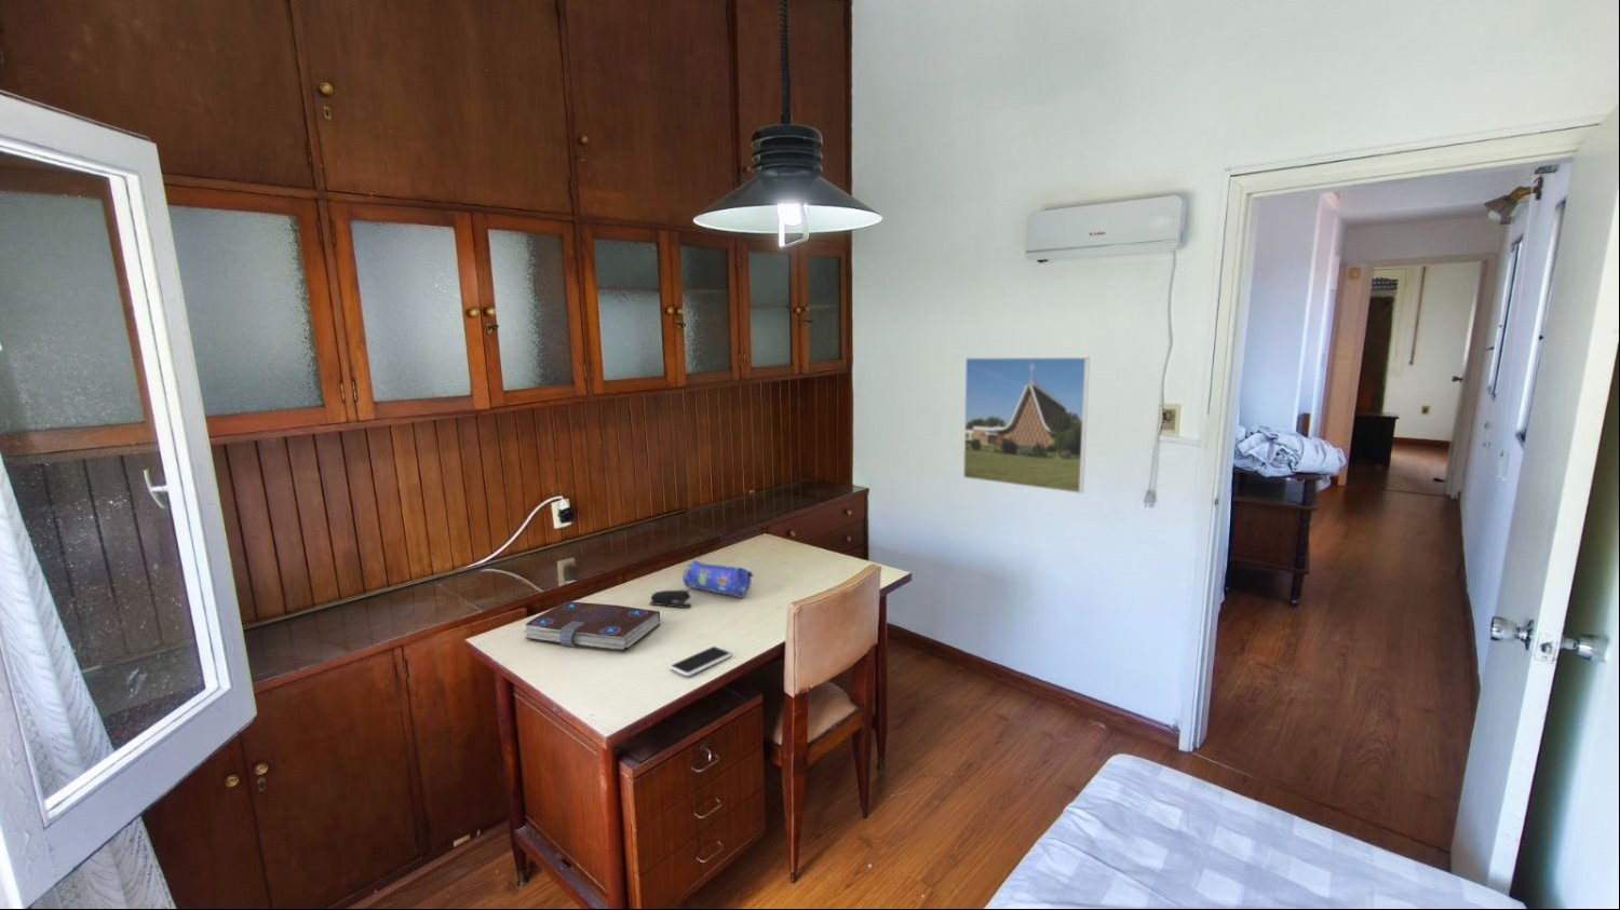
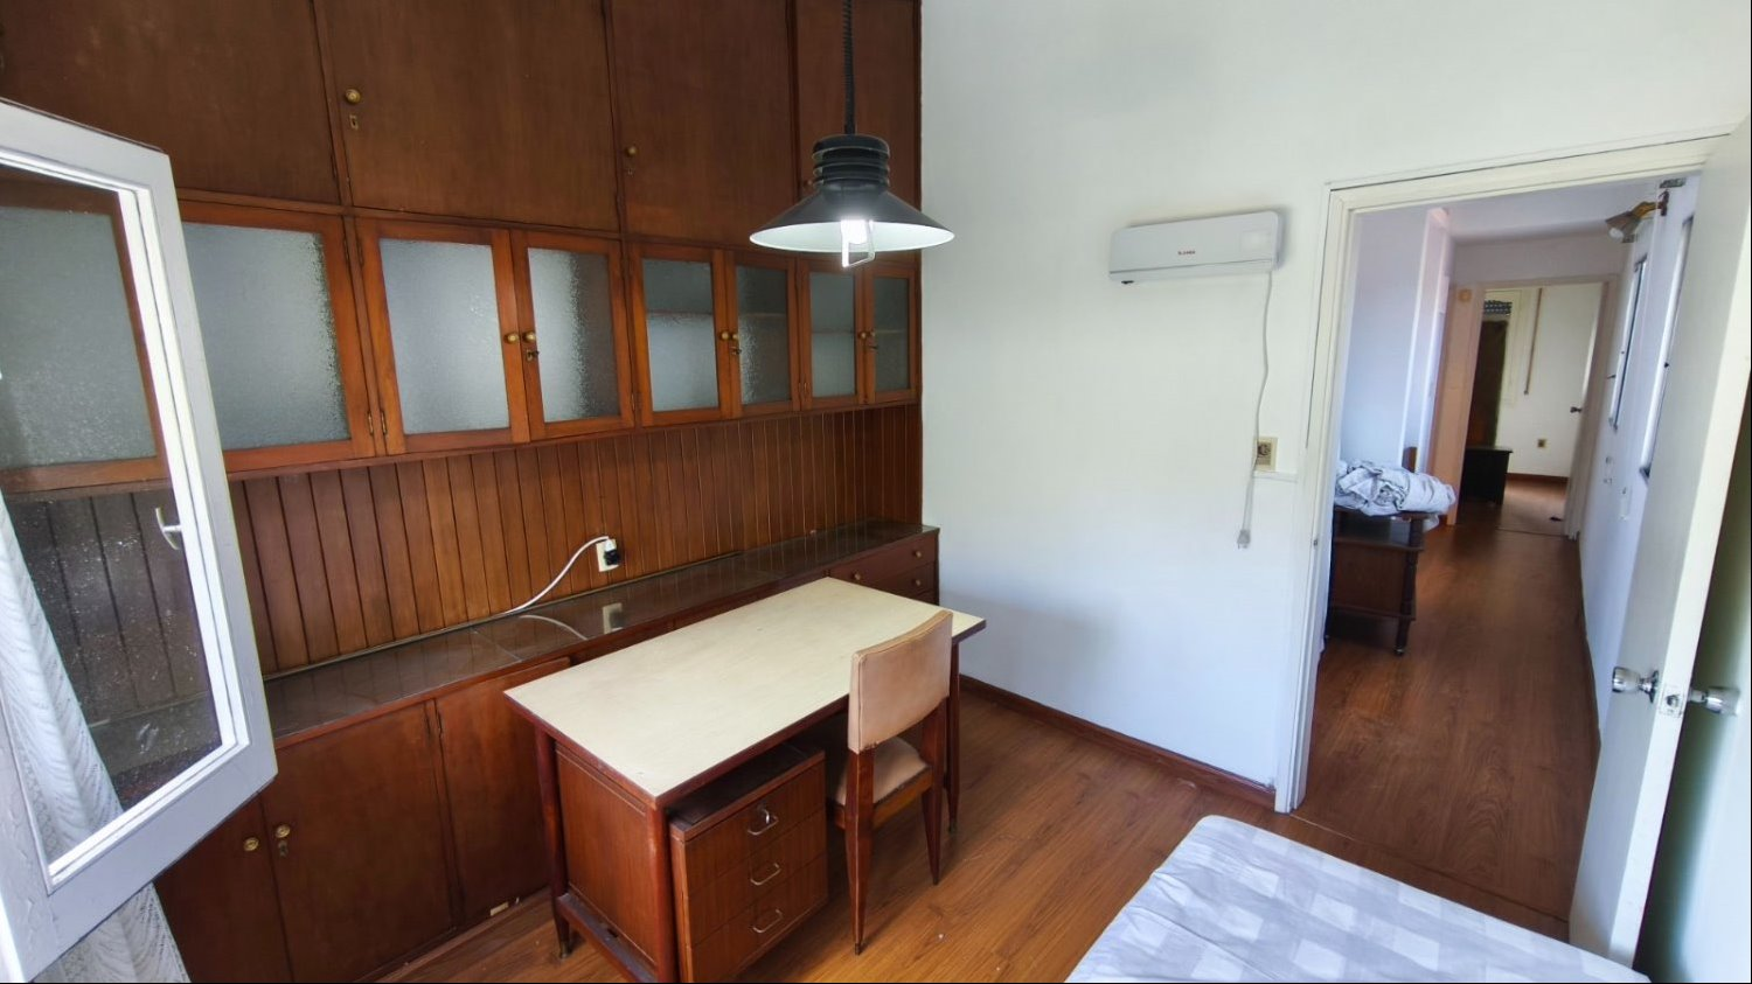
- pencil case (718, 577)
- book (593, 623)
- stapler (670, 597)
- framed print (1021, 421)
- smartphone (701, 661)
